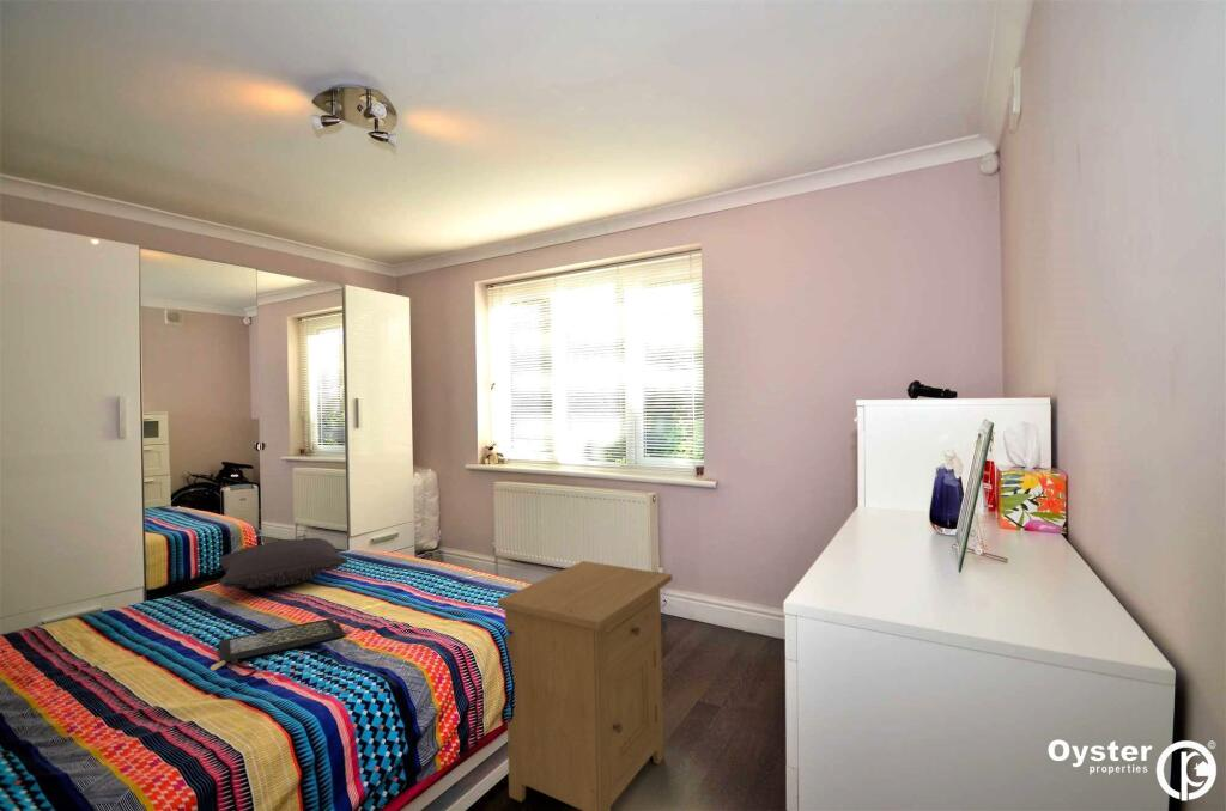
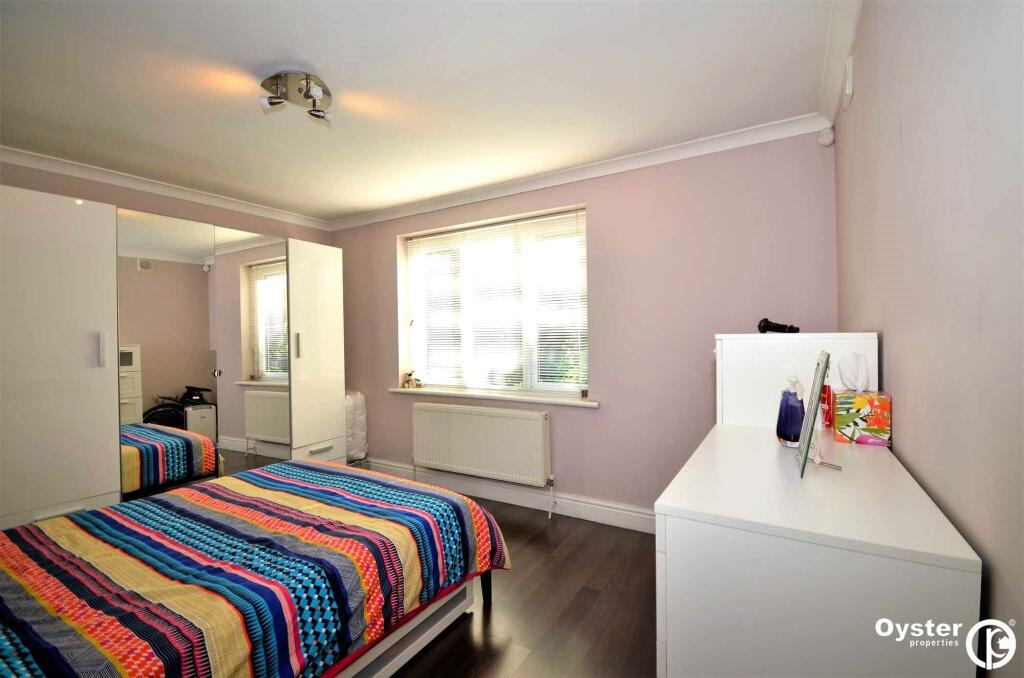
- pillow (283, 561)
- clutch bag (277, 639)
- nightstand (591, 682)
